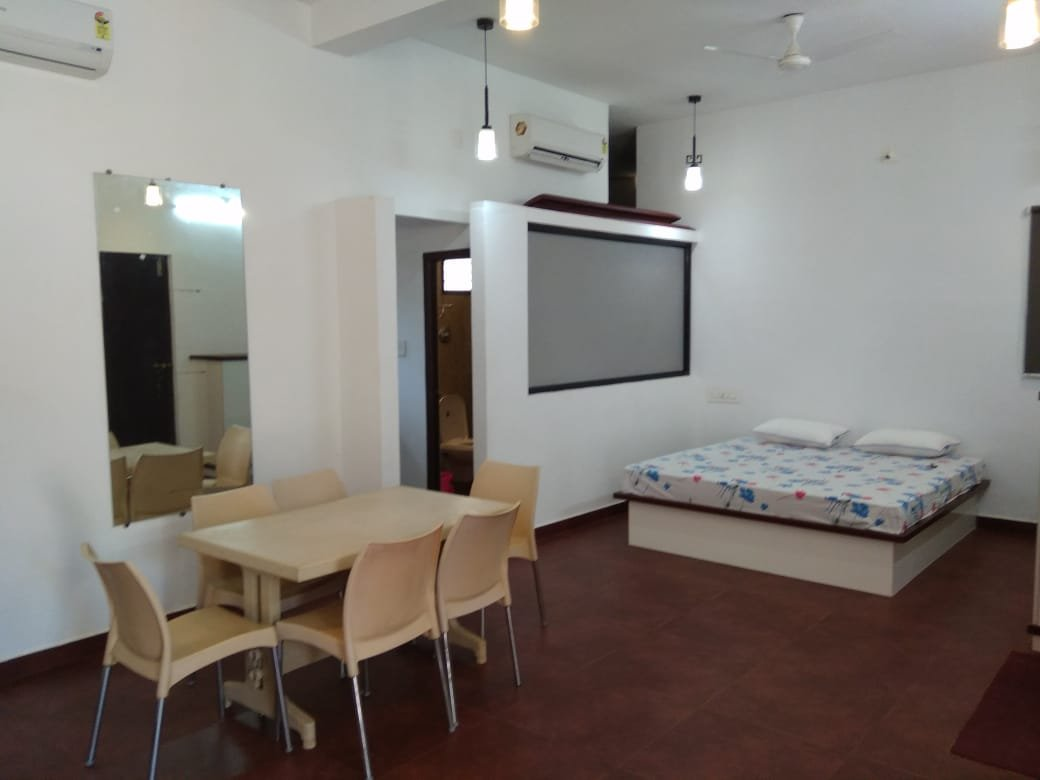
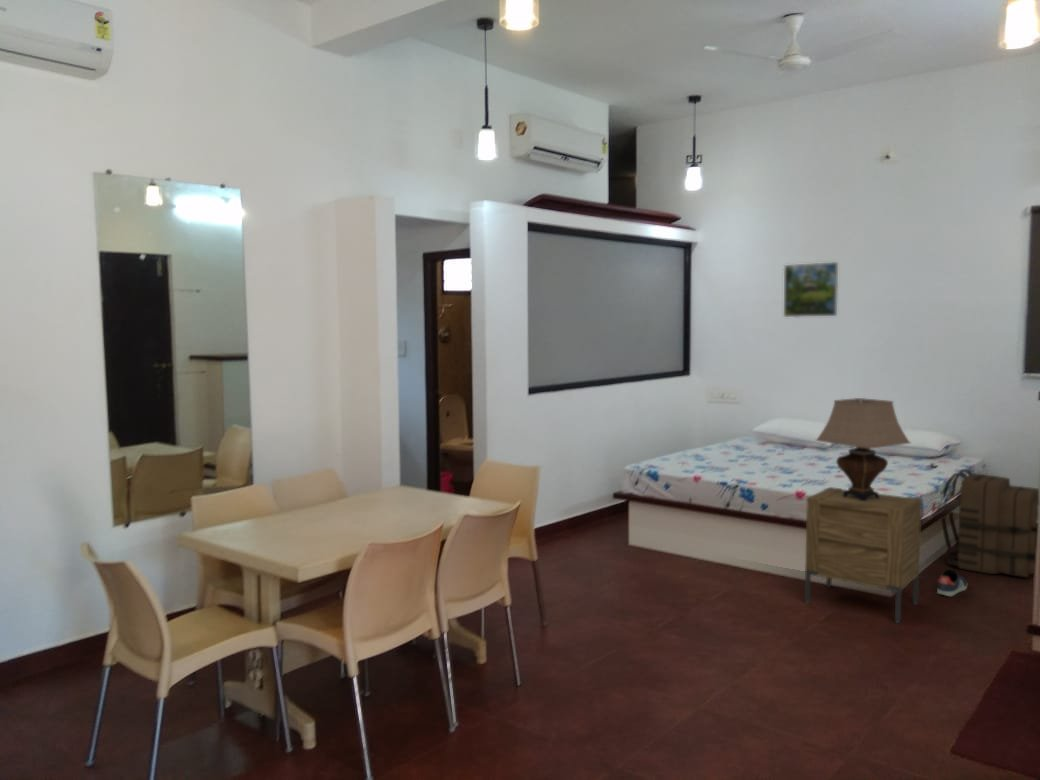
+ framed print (810, 290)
+ sneaker (953, 579)
+ backpack (994, 521)
+ table lamp (862, 448)
+ nightstand (862, 550)
